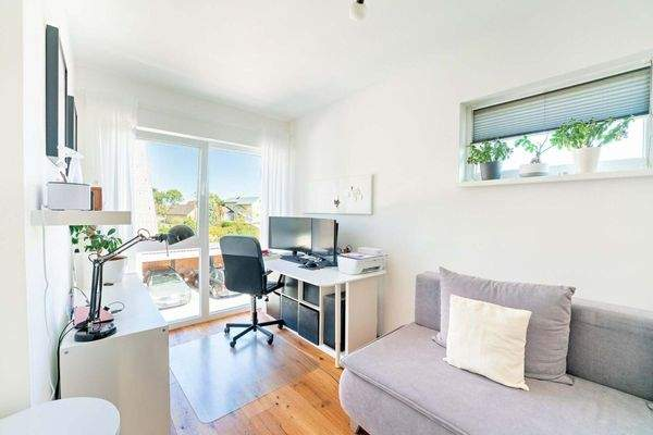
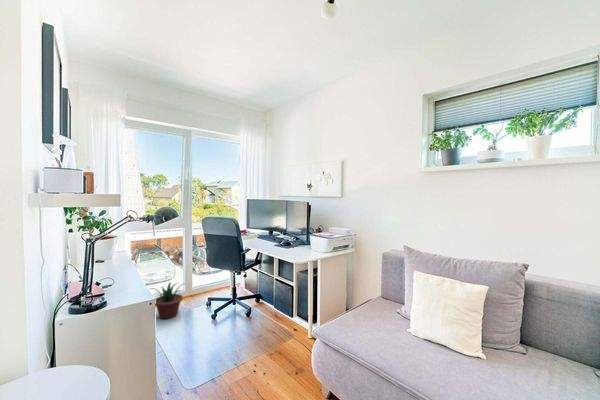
+ potted plant (166, 300)
